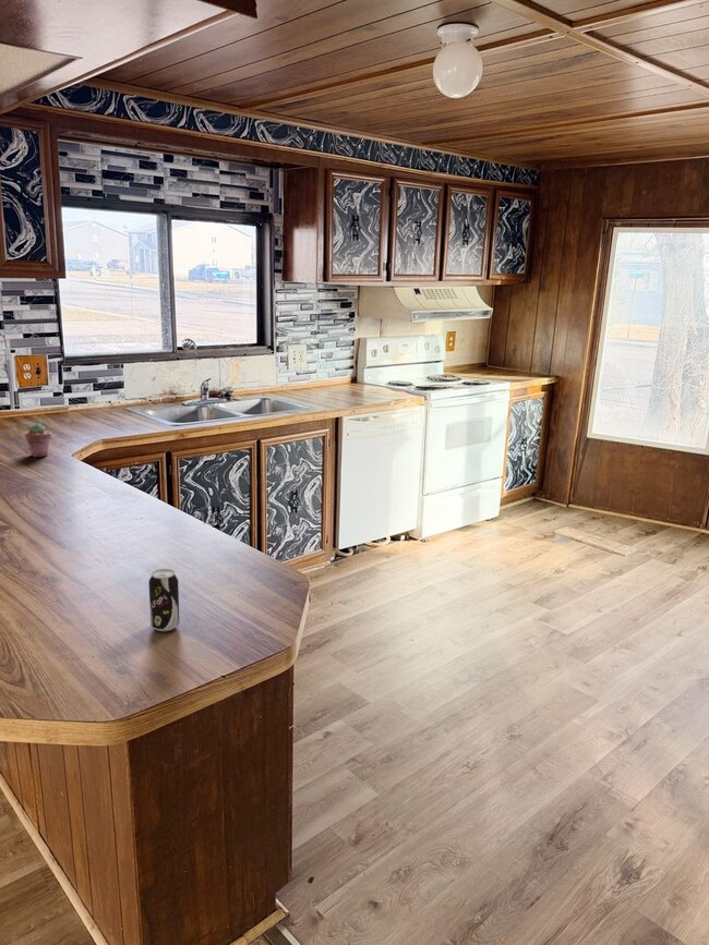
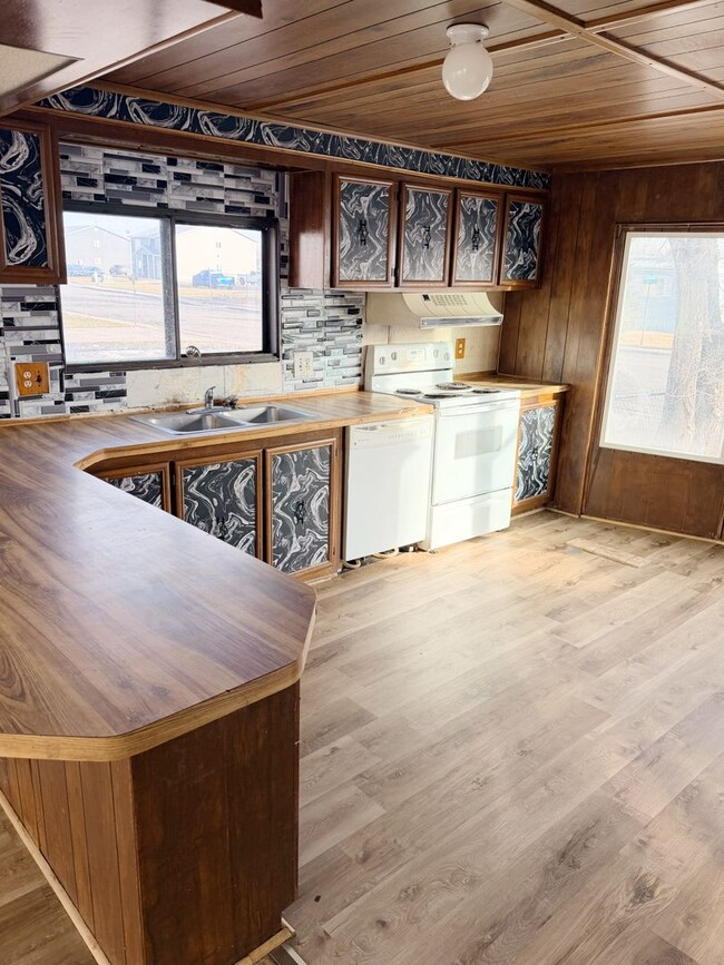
- potted succulent (38, 438)
- beverage can (164, 599)
